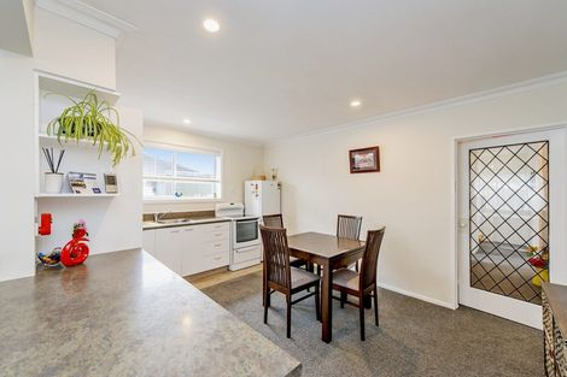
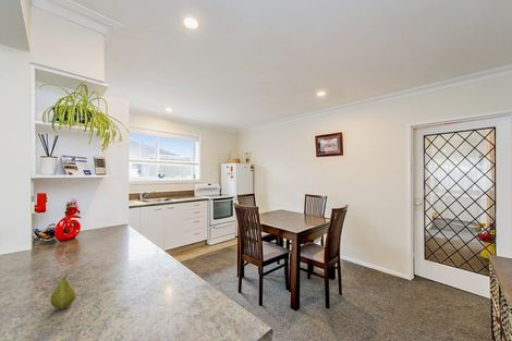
+ fruit (63, 290)
